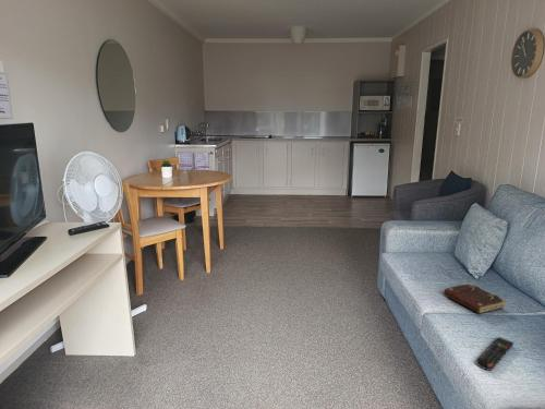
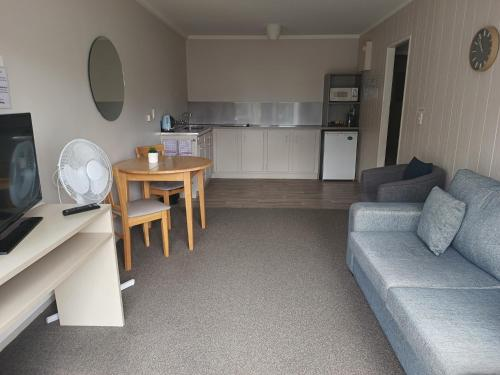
- remote control (495, 353)
- book (473, 297)
